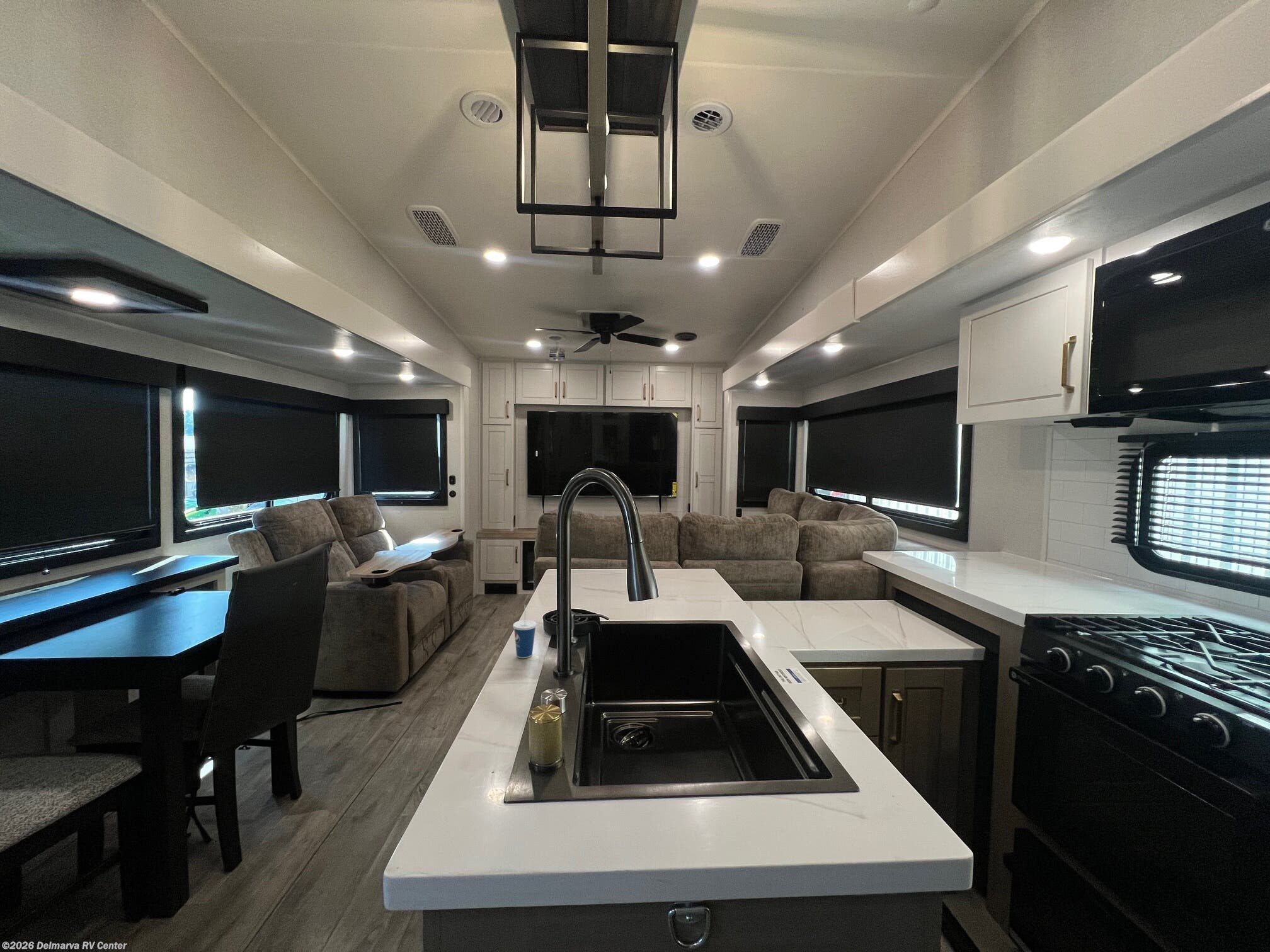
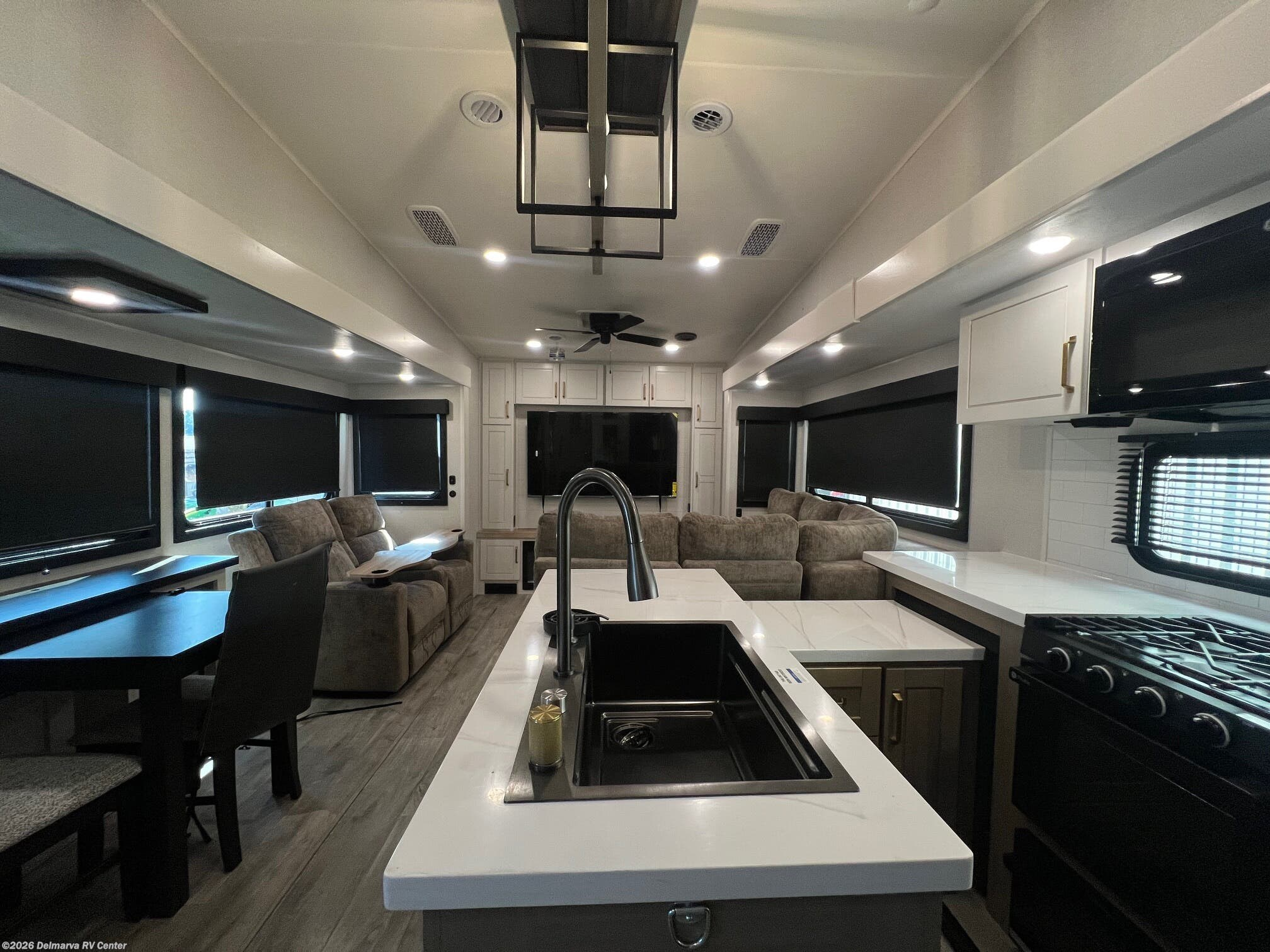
- cup (525, 631)
